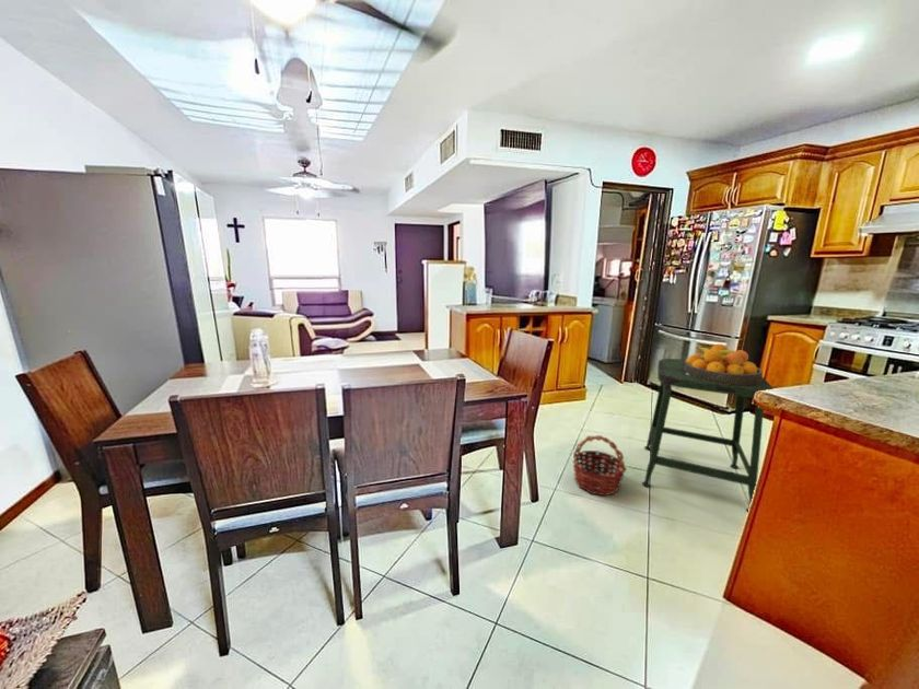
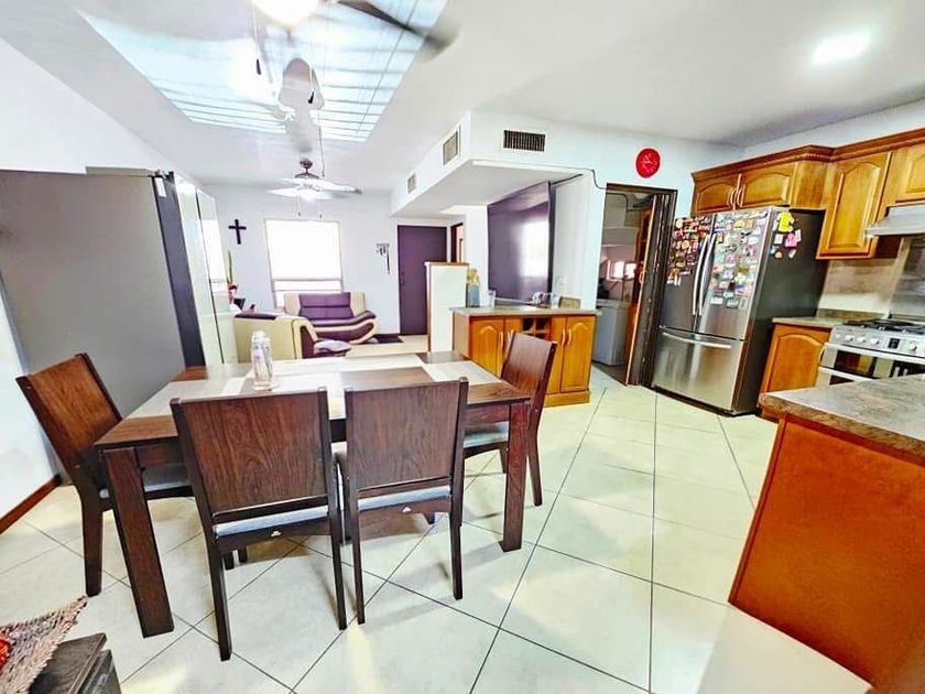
- fruit bowl (722, 361)
- stool (699, 433)
- basket (598, 459)
